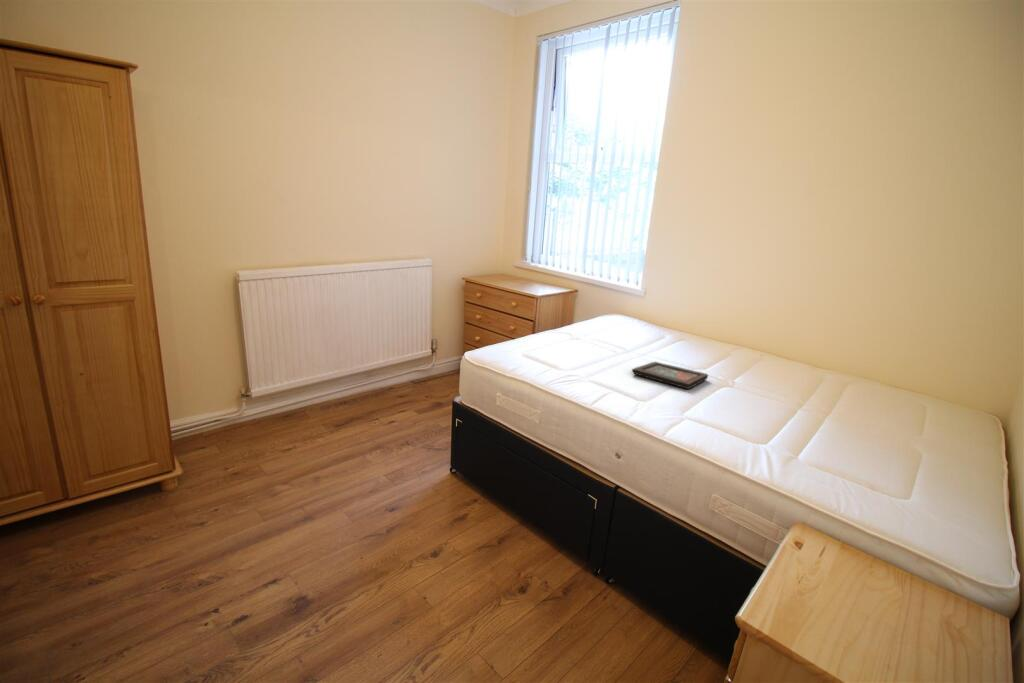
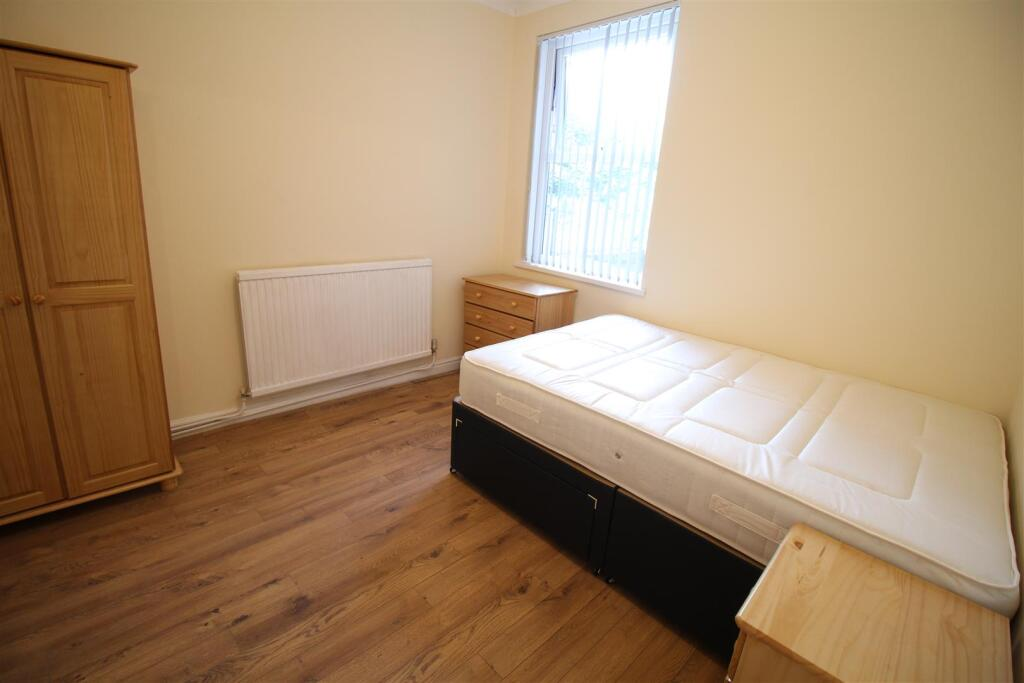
- religious icon (669, 374)
